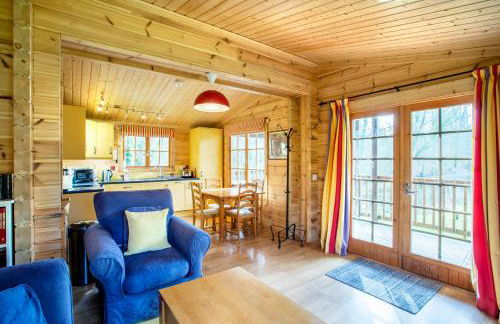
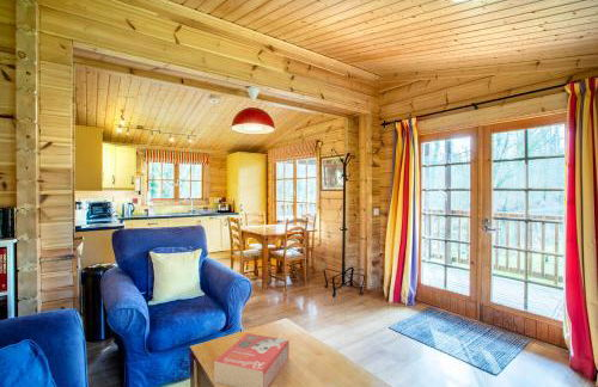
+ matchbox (254, 360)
